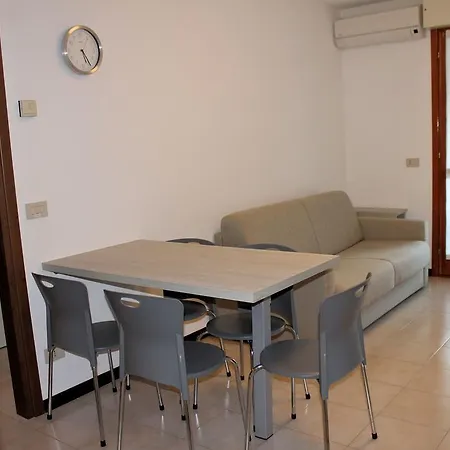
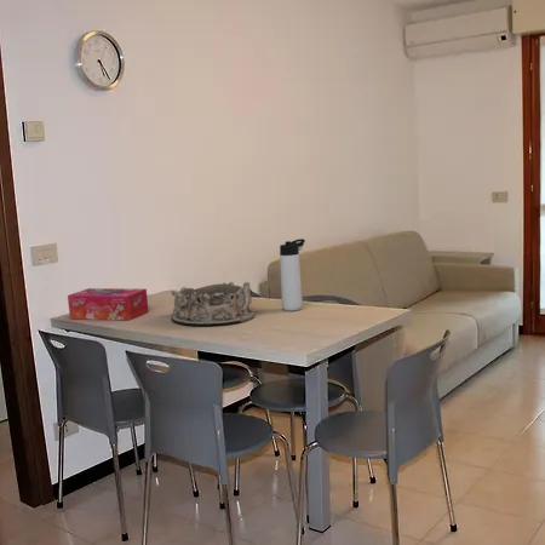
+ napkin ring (211, 302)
+ tissue box (108, 303)
+ thermos bottle (293, 274)
